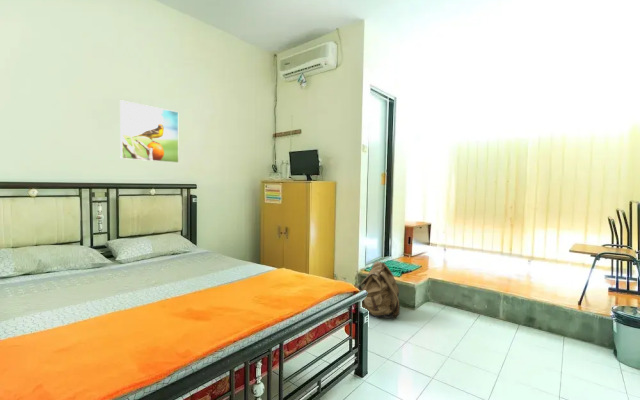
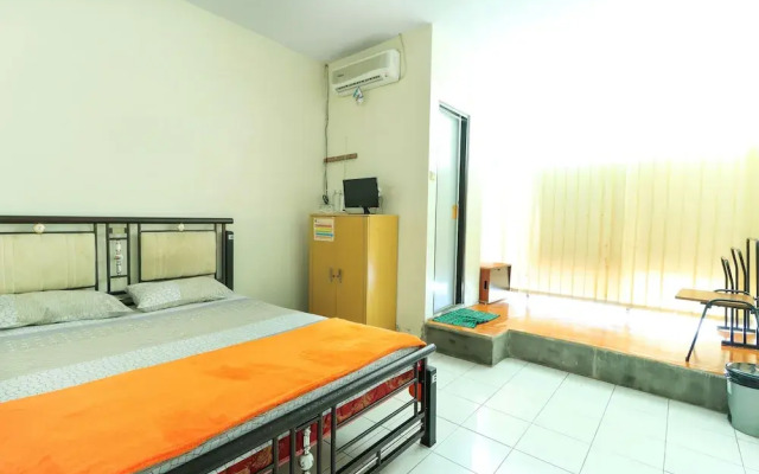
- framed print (151, 133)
- backpack (382, 286)
